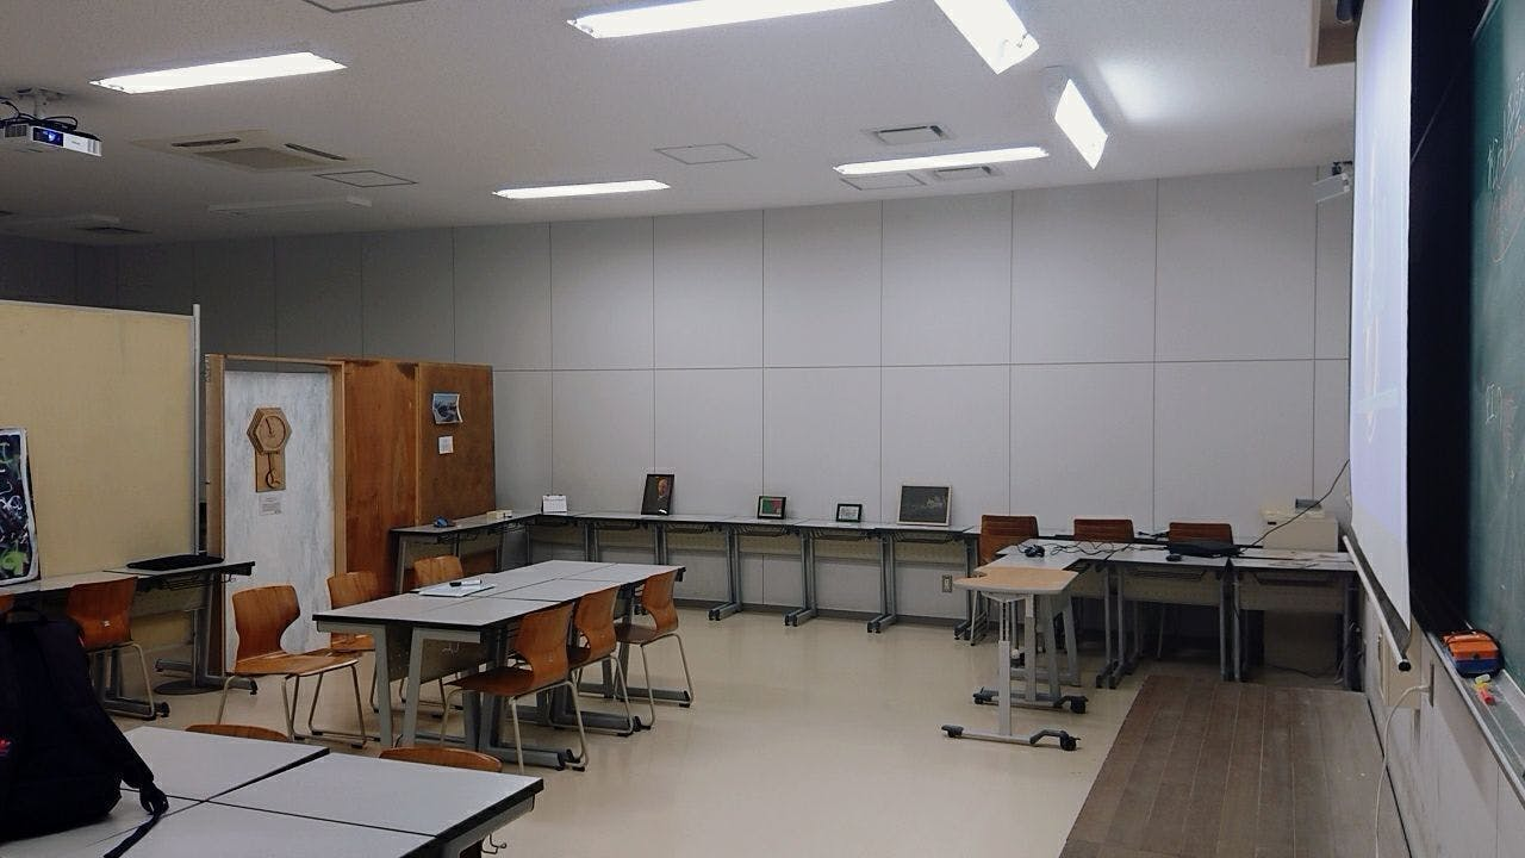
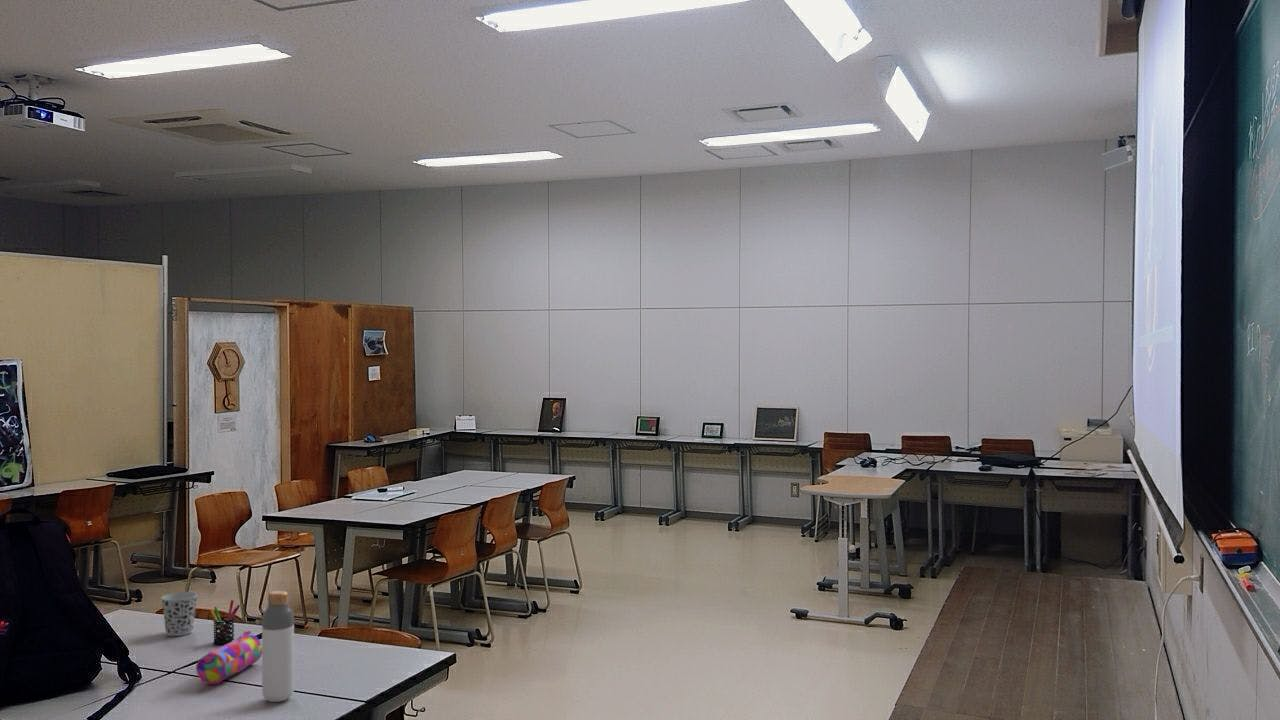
+ pen holder (223, 622)
+ pencil case (230, 657)
+ bottle (278, 645)
+ cup (179, 614)
